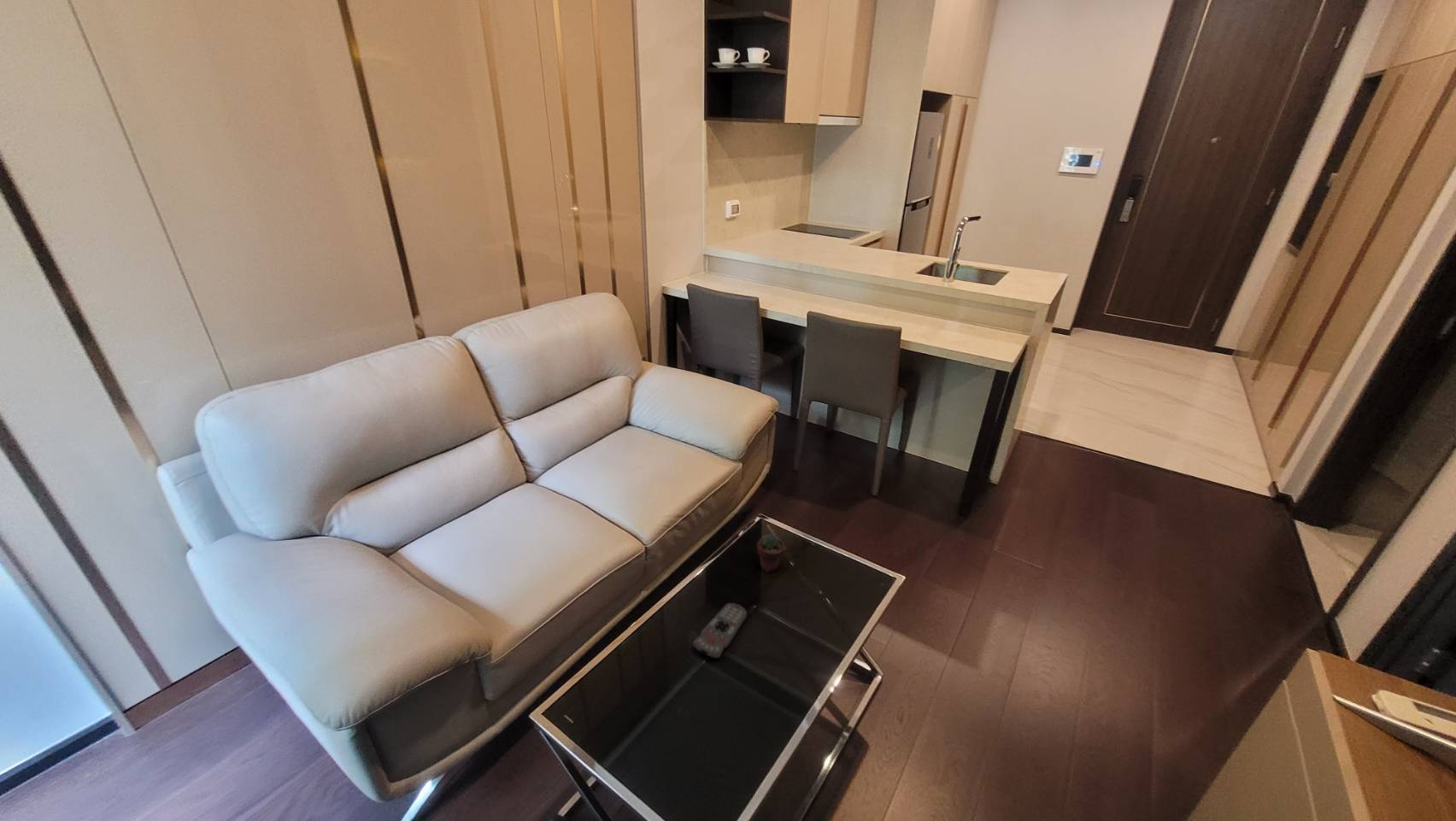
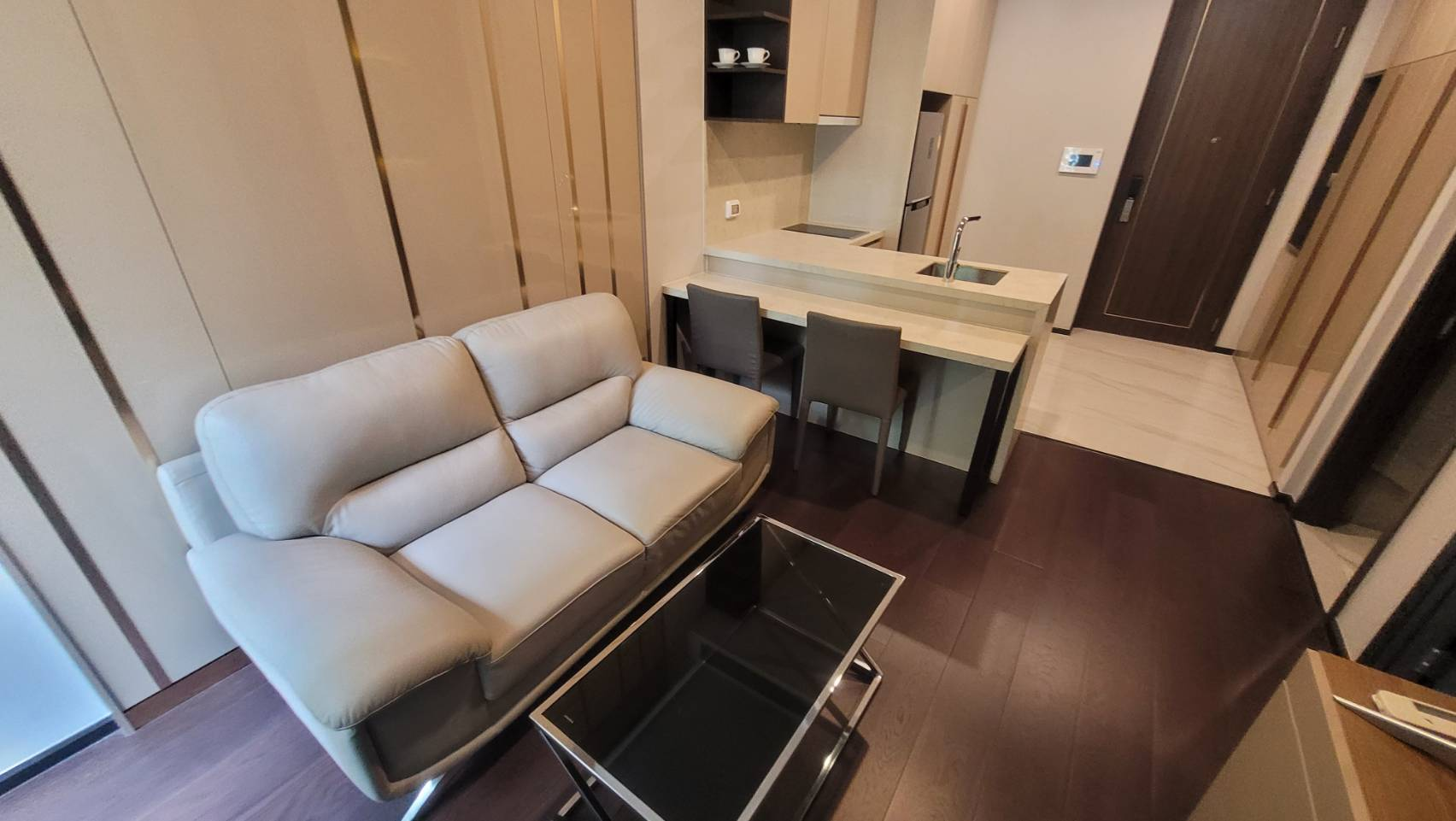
- potted succulent (770, 550)
- remote control (722, 628)
